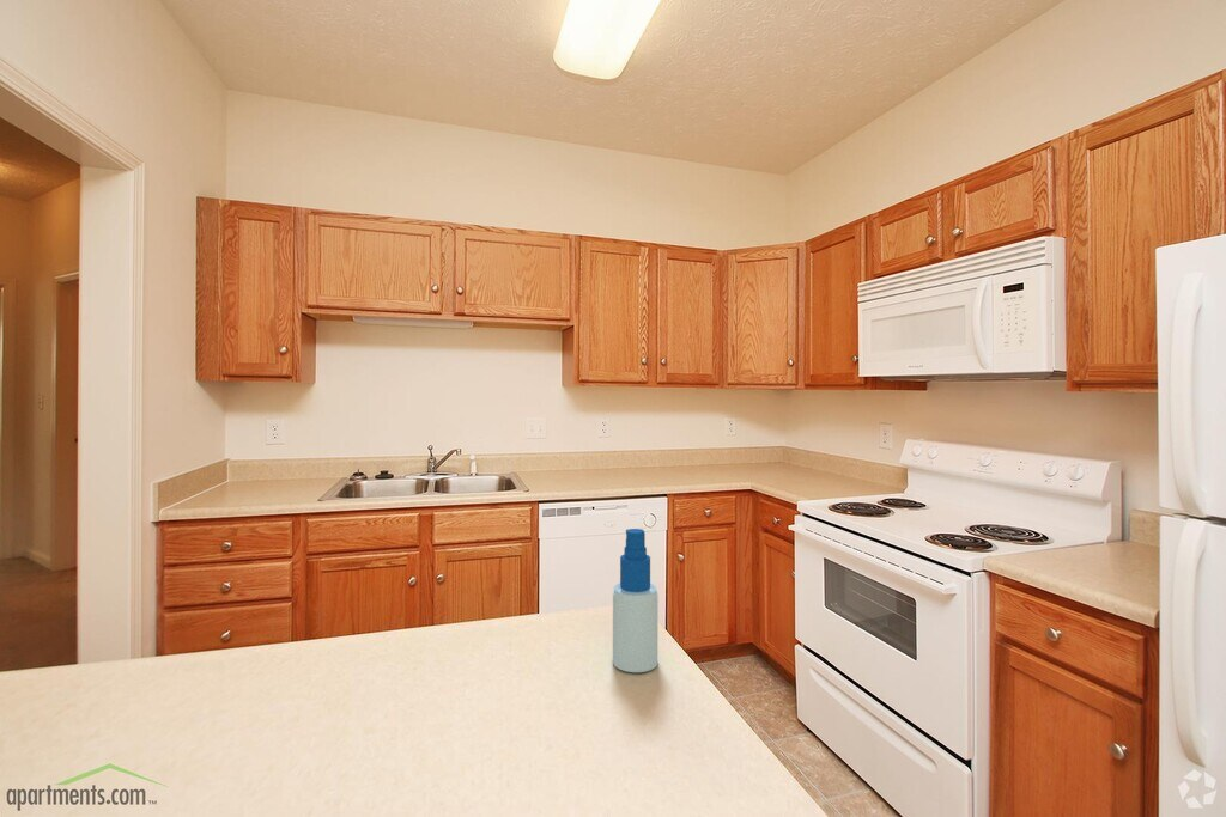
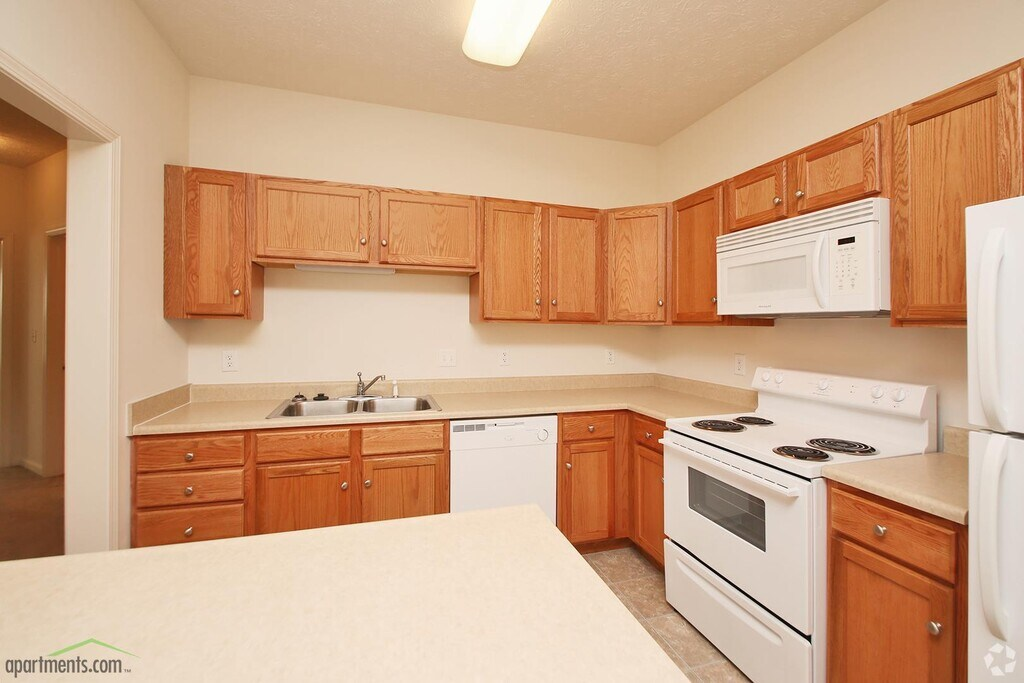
- spray bottle (635, 596)
